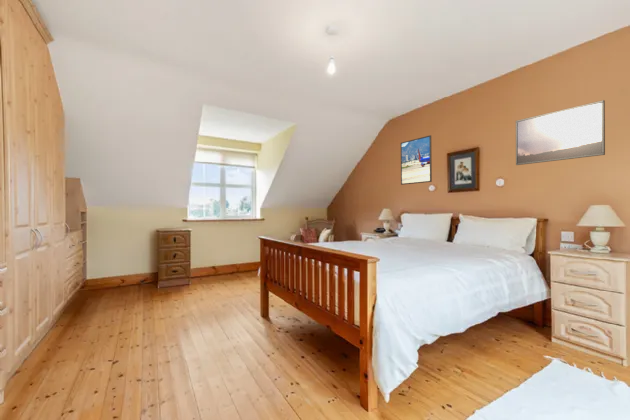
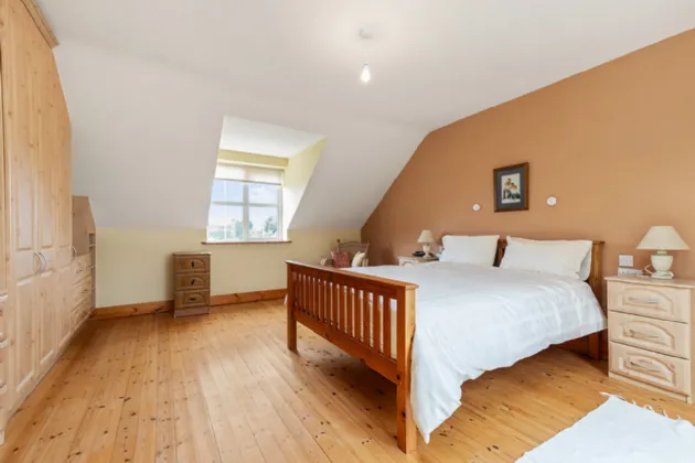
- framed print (555, 136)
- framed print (415, 161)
